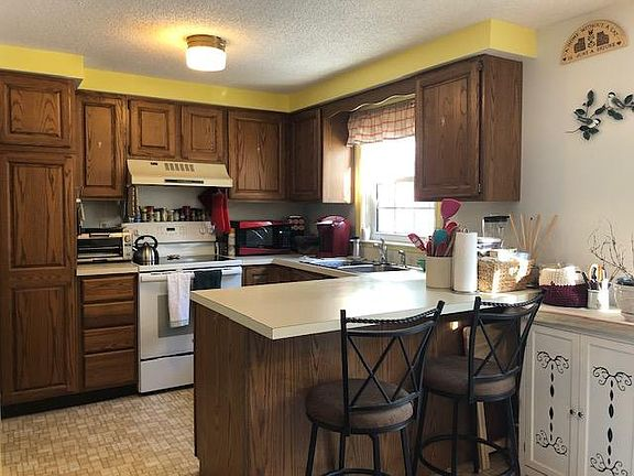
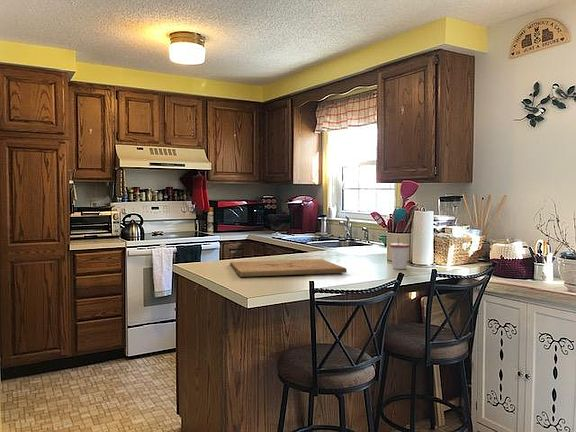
+ cutting board (285, 266)
+ cup (399, 253)
